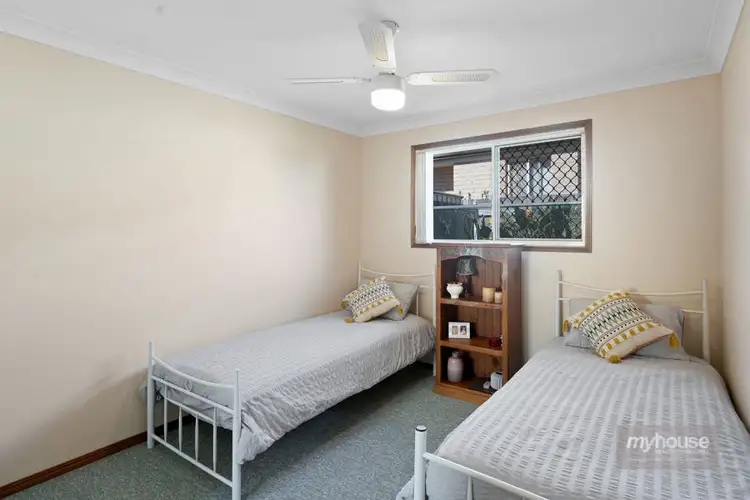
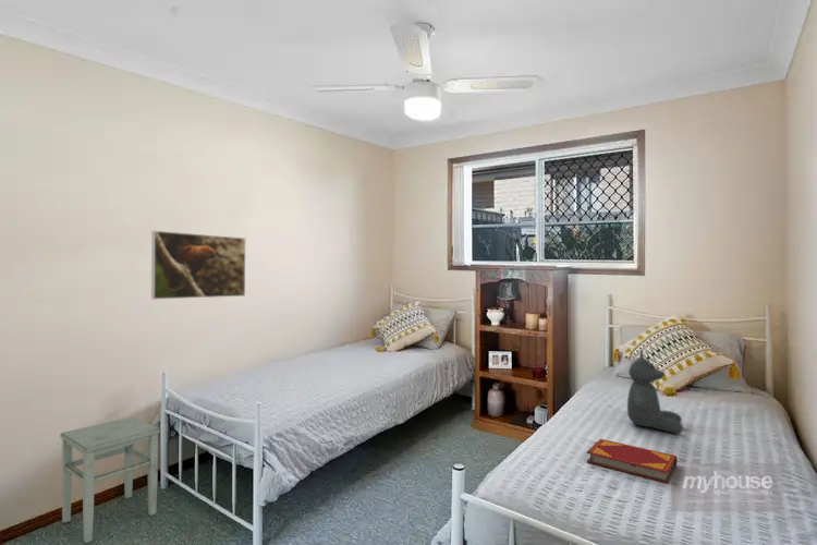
+ hardback book (631, 458)
+ teddy bear (654, 389)
+ stool (110, 473)
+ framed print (202, 266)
